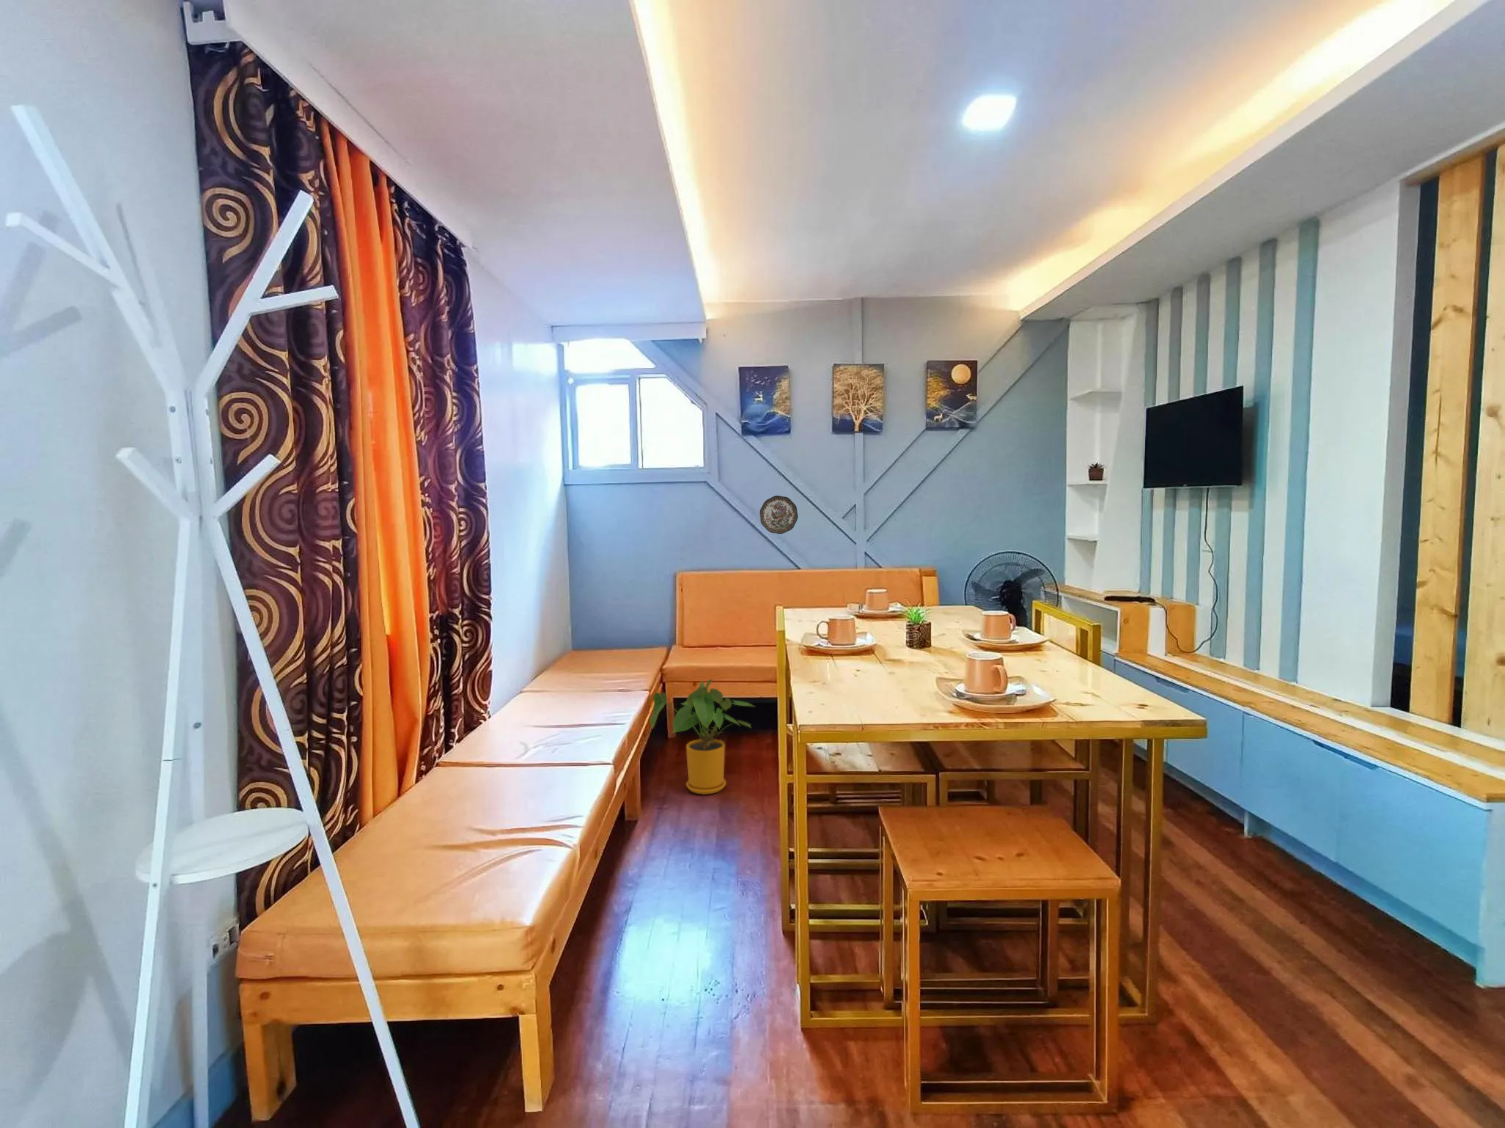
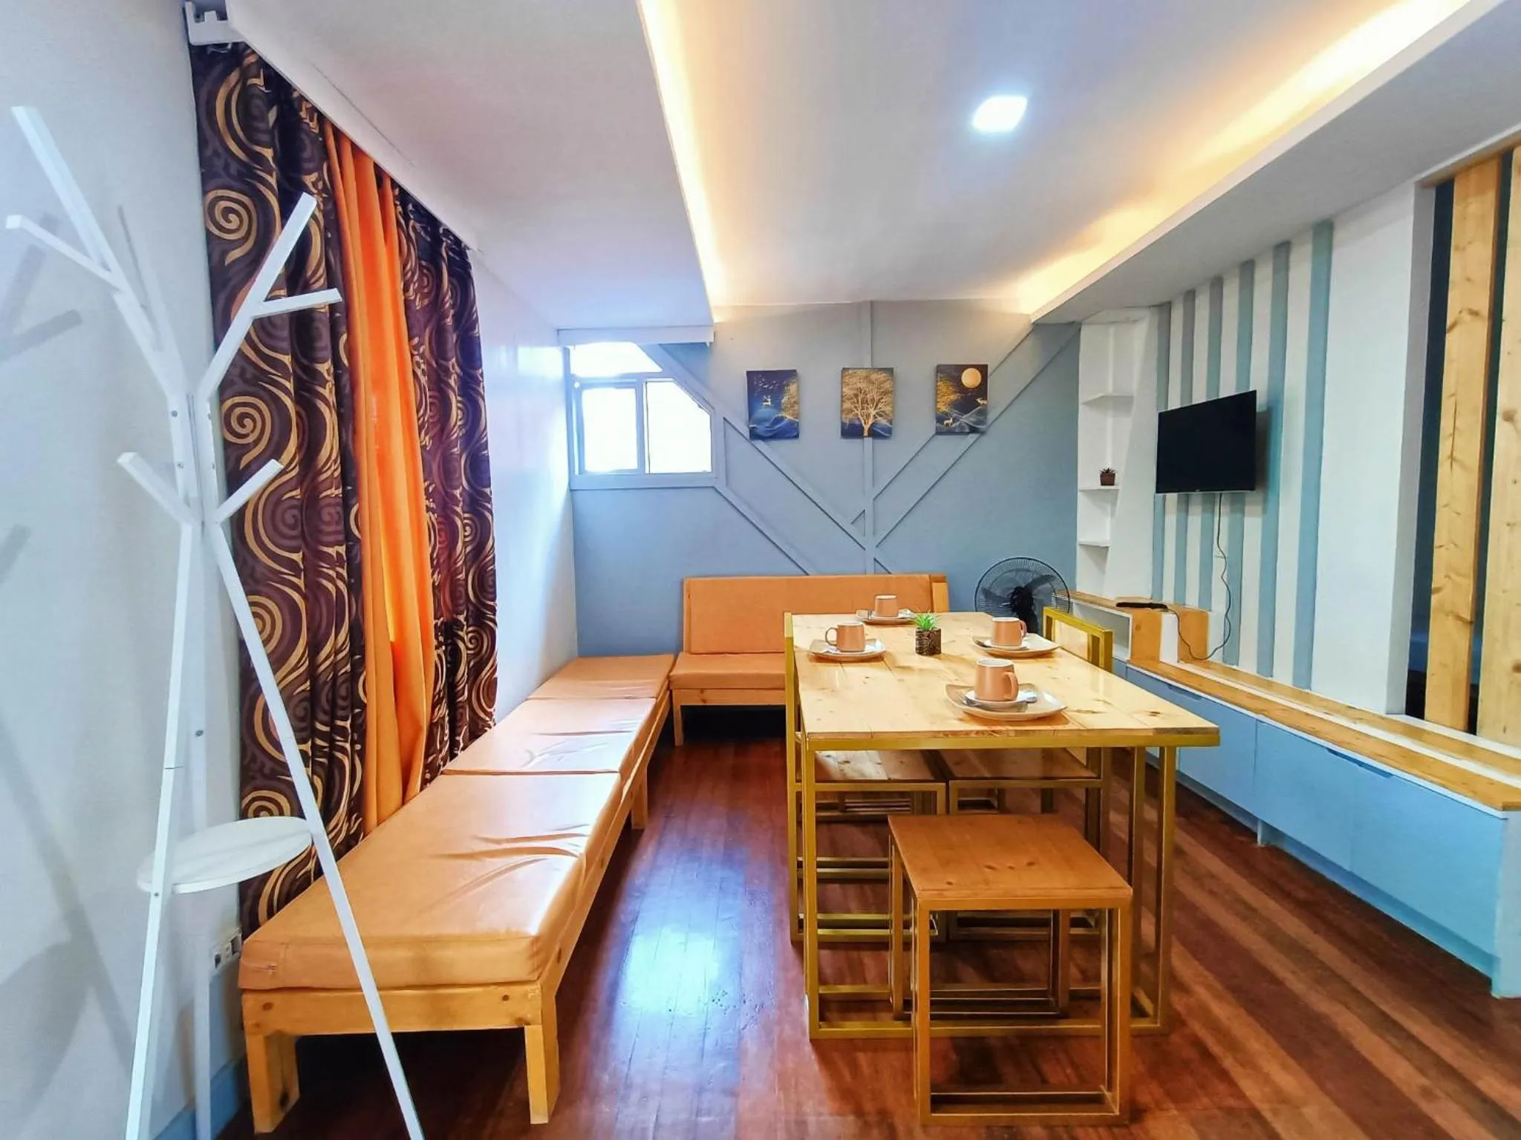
- decorative plate (779, 514)
- house plant (707, 735)
